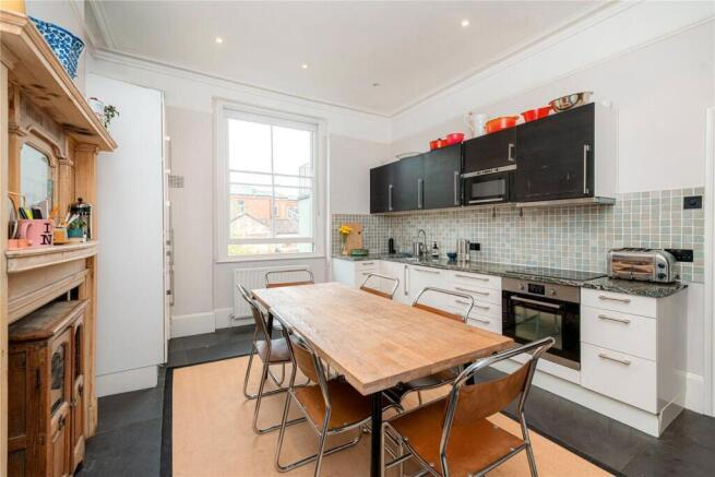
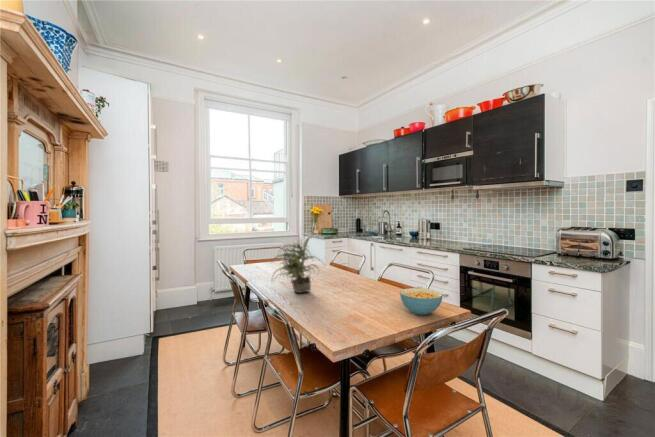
+ potted plant (299, 263)
+ cereal bowl (420, 303)
